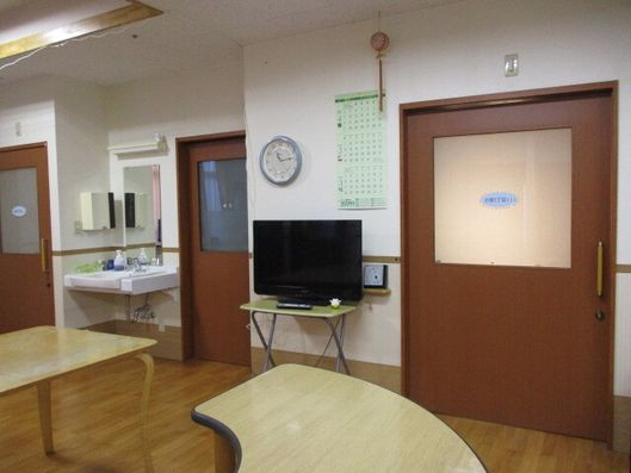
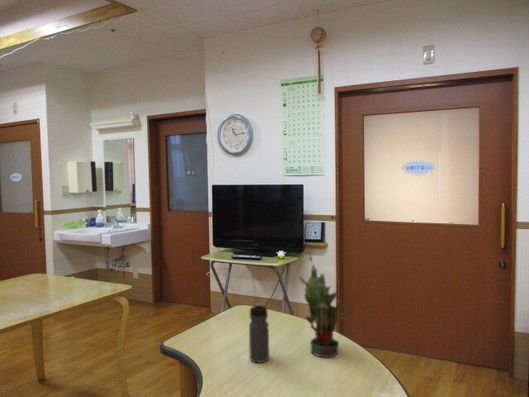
+ potted plant (323, 309)
+ water bottle (258, 331)
